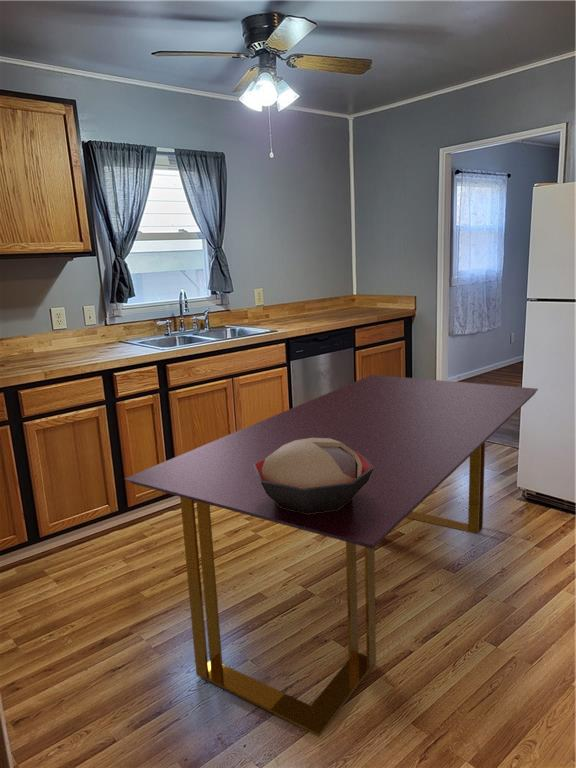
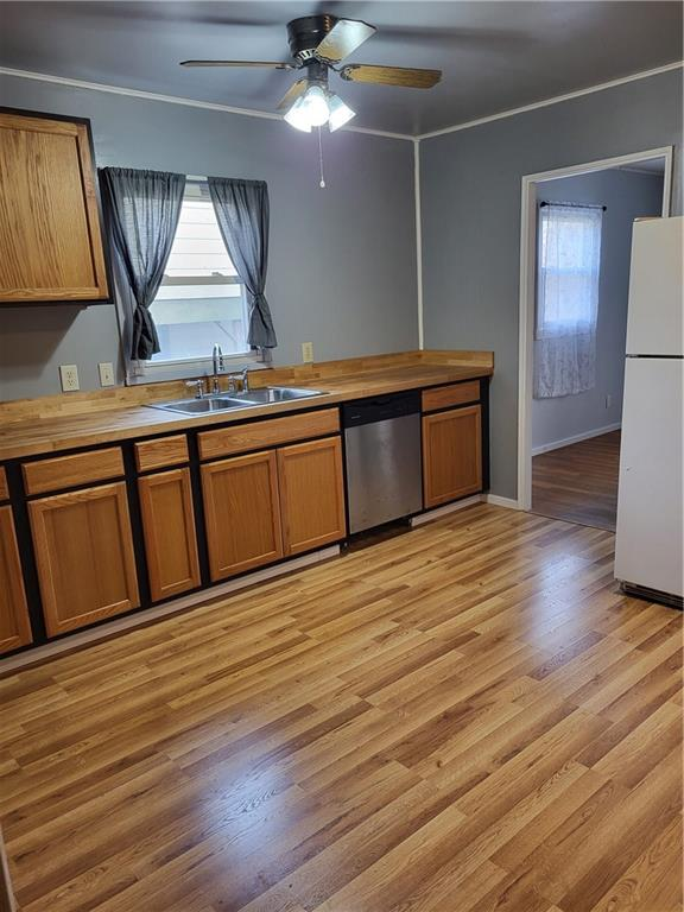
- dining table (373, 506)
- decorative bowl (312, 468)
